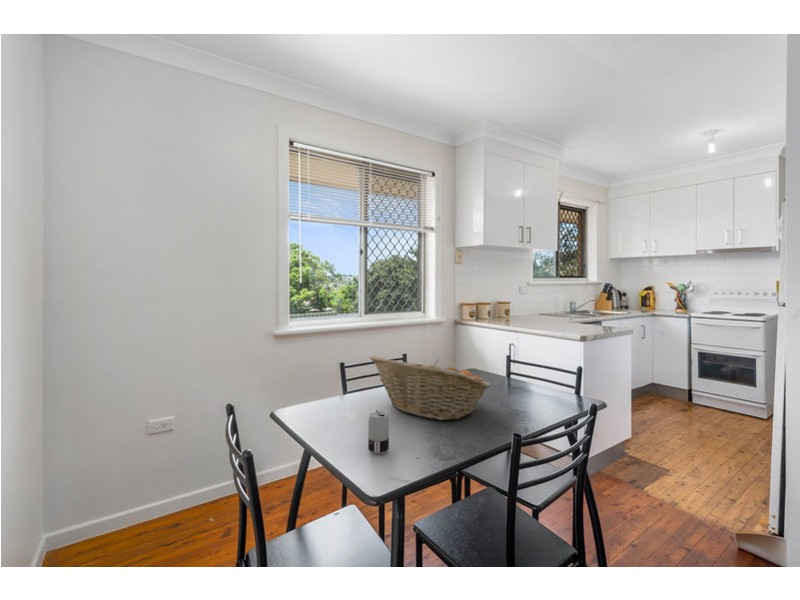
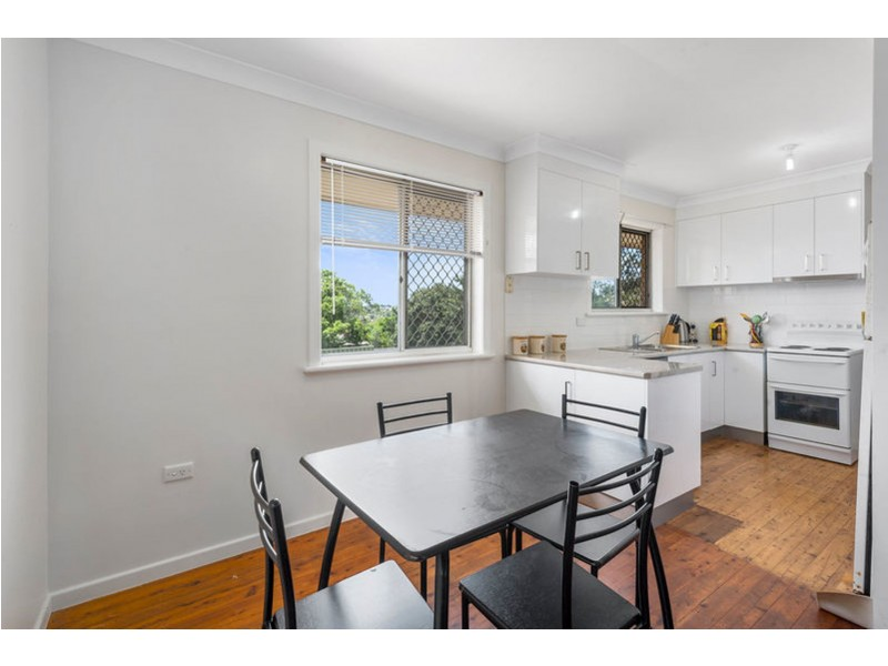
- fruit basket (427, 381)
- beverage can (378, 430)
